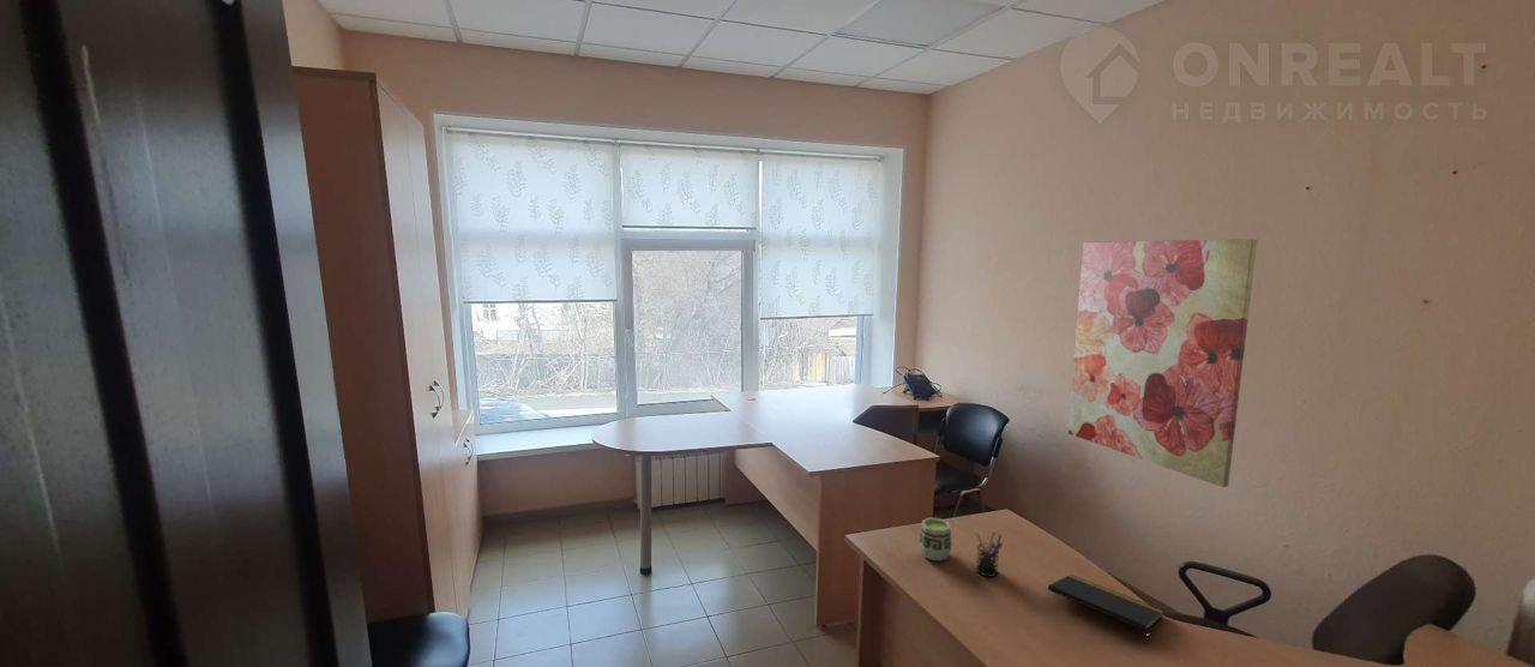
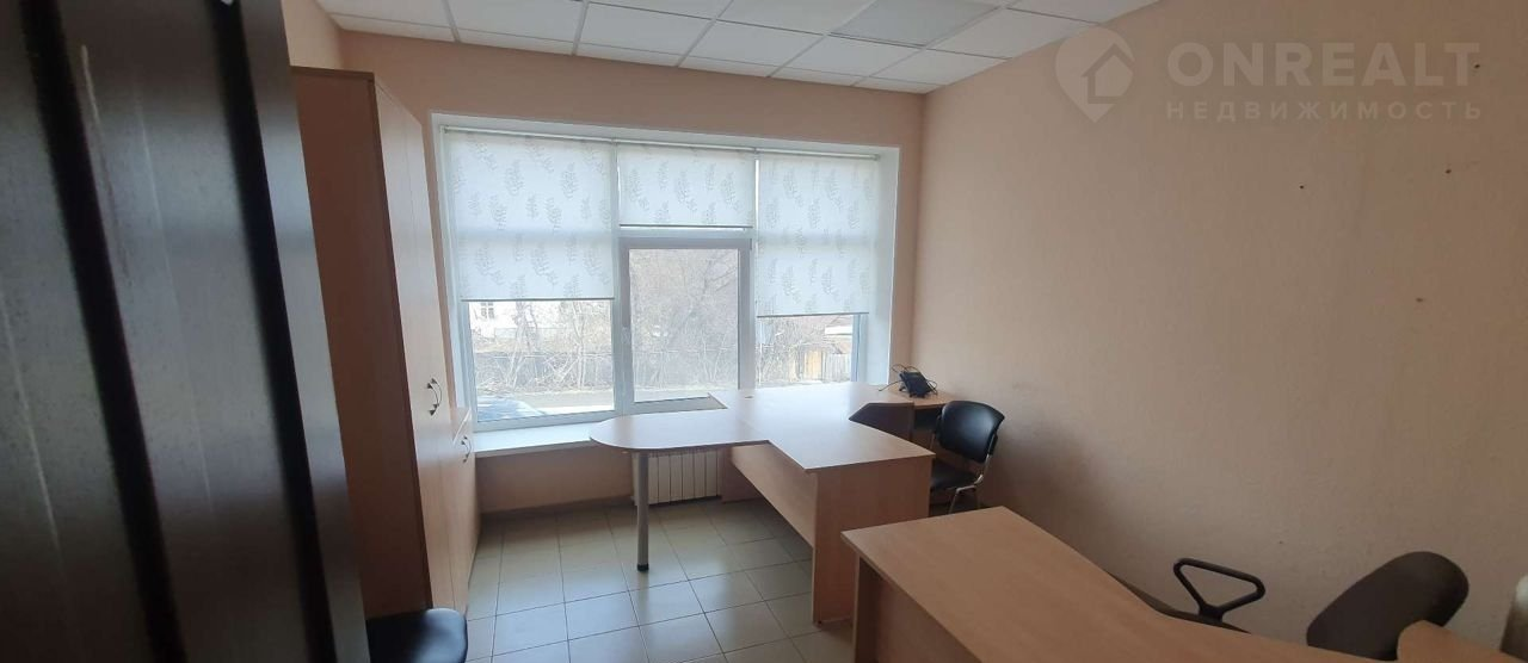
- notepad (1104, 600)
- cup (935, 539)
- wall art (1148, 351)
- pen holder (989, 551)
